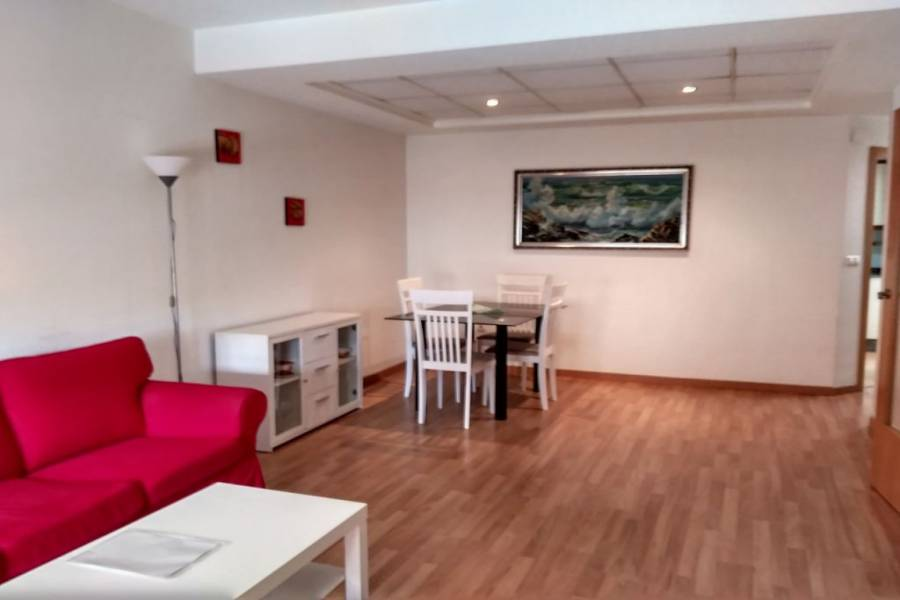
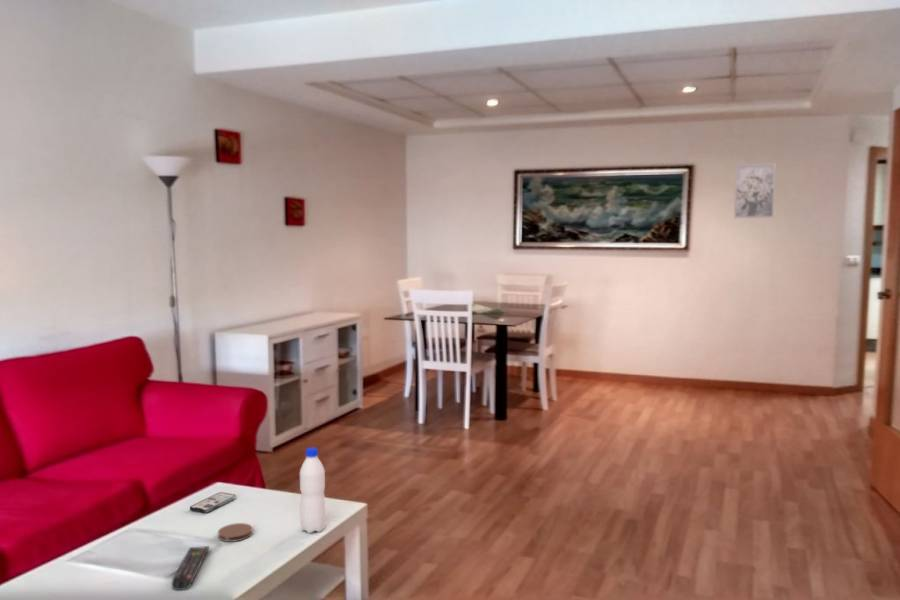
+ water bottle (312, 489)
+ phone case (213, 502)
+ wall art (754, 191)
+ remote control (191, 565)
+ coaster (235, 532)
